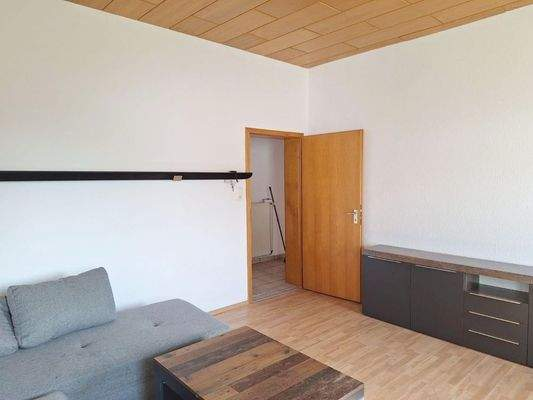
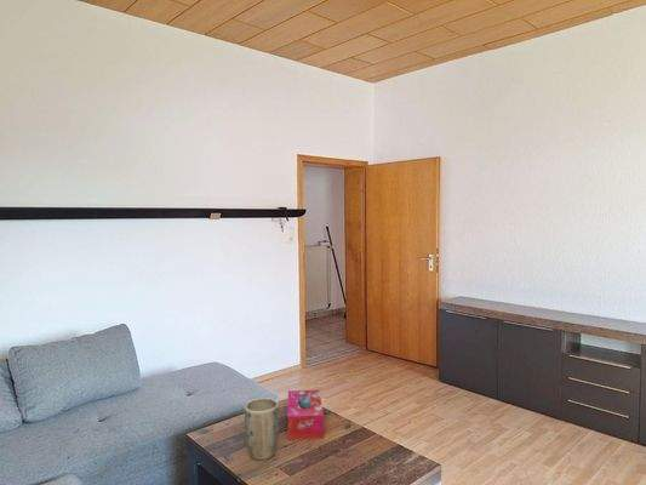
+ tissue box (304, 412)
+ plant pot (262, 428)
